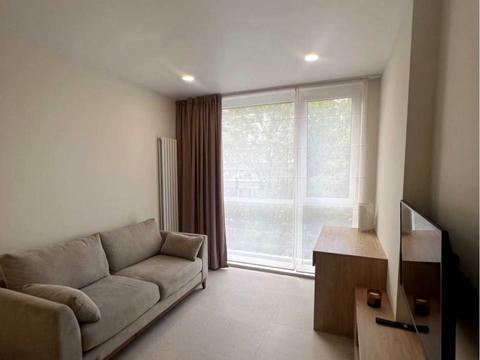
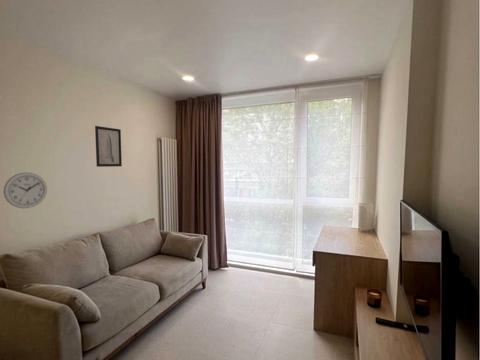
+ wall clock (27, 190)
+ wall art (109, 147)
